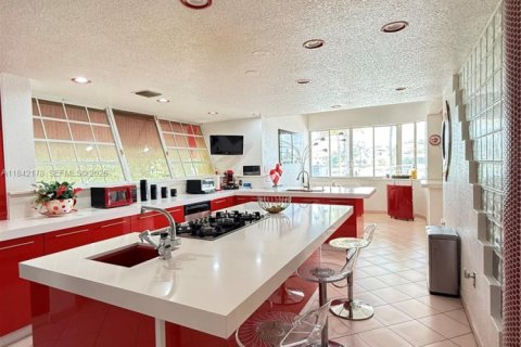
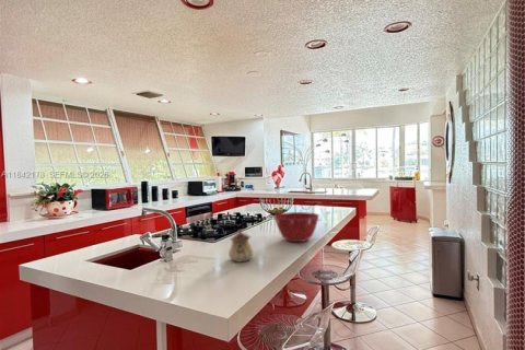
+ mixing bowl (296, 226)
+ teapot (241, 243)
